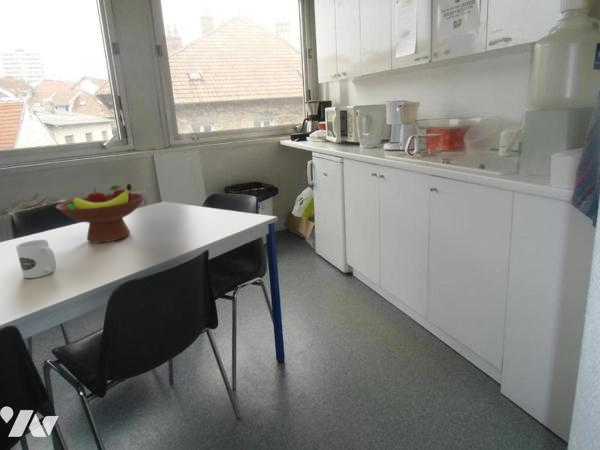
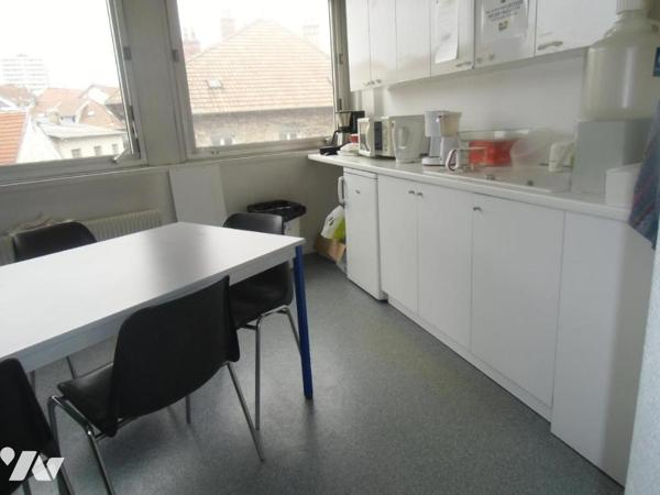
- mug (39, 258)
- fruit bowl (104, 211)
